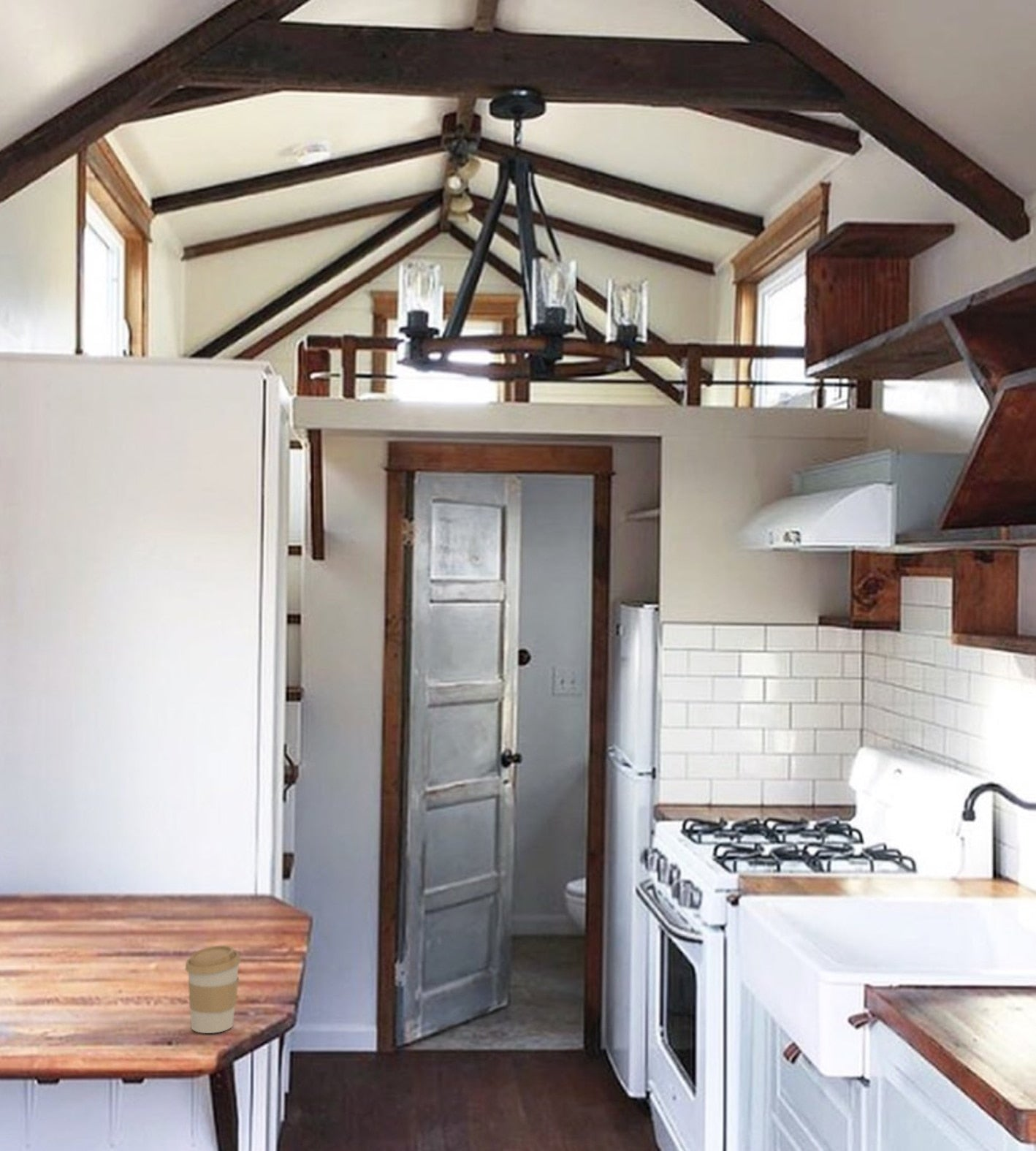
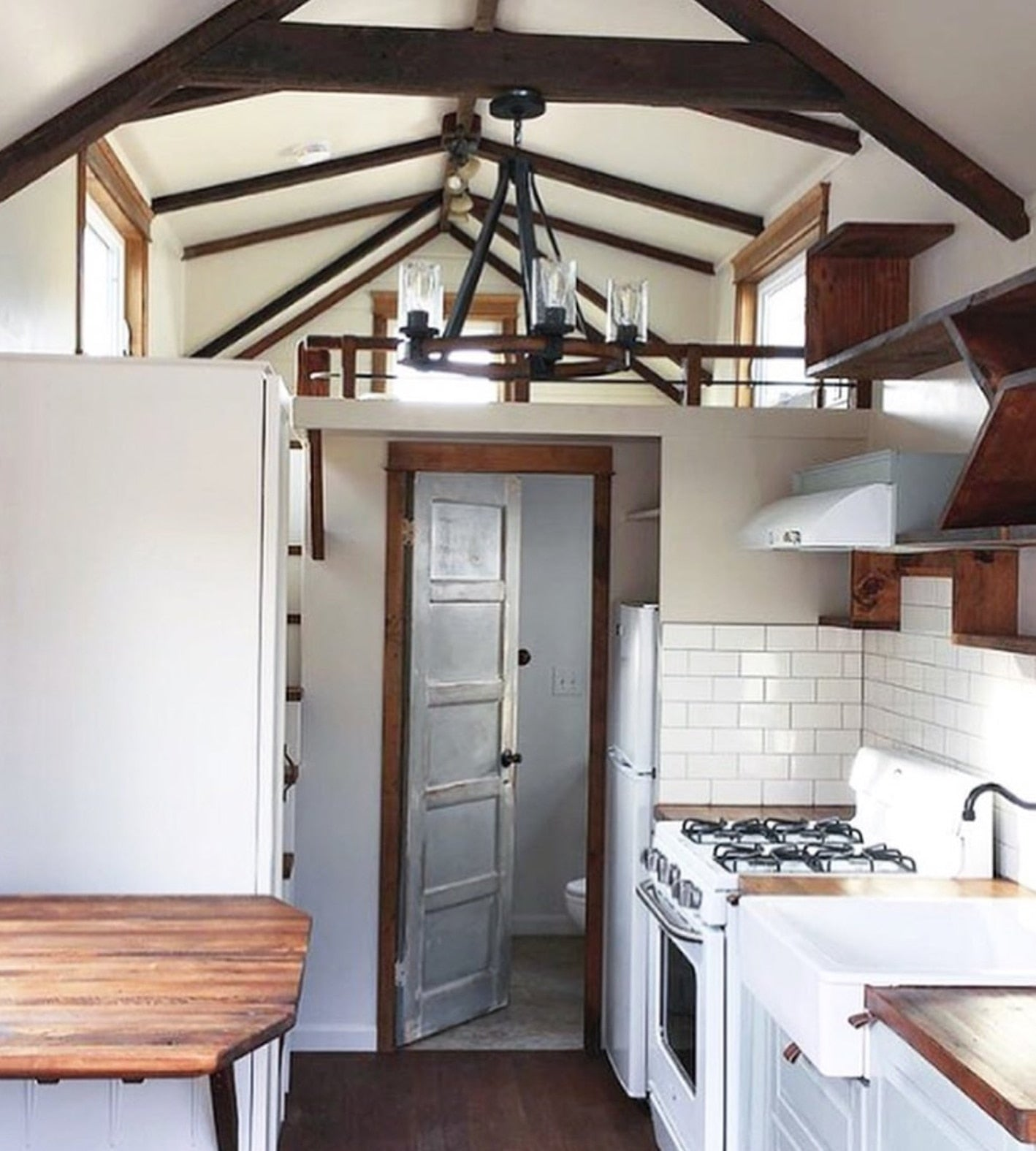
- coffee cup (213, 987)
